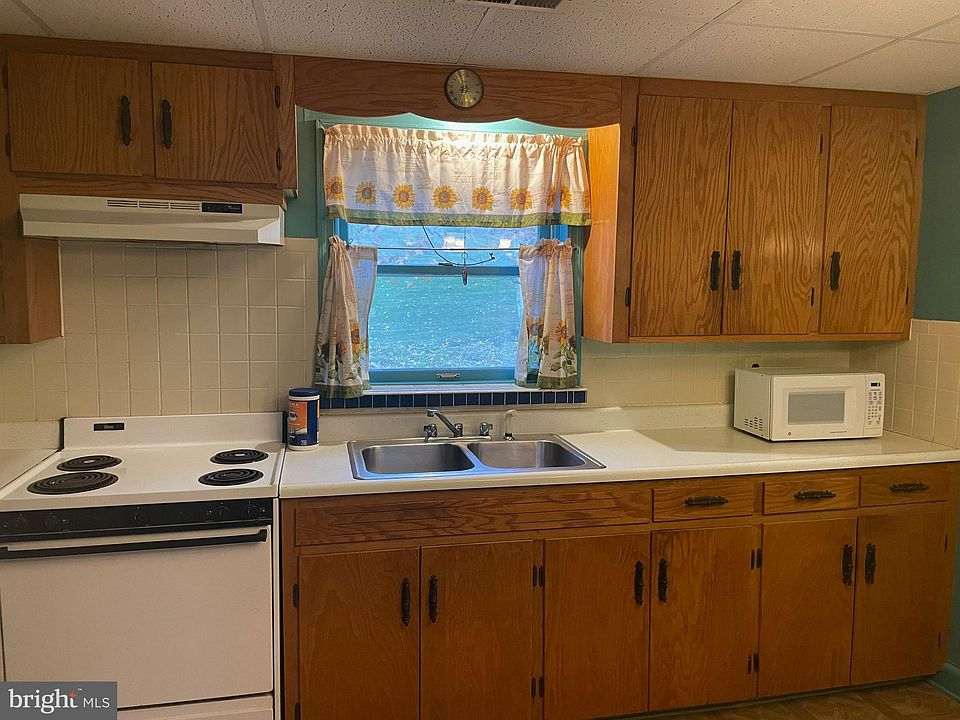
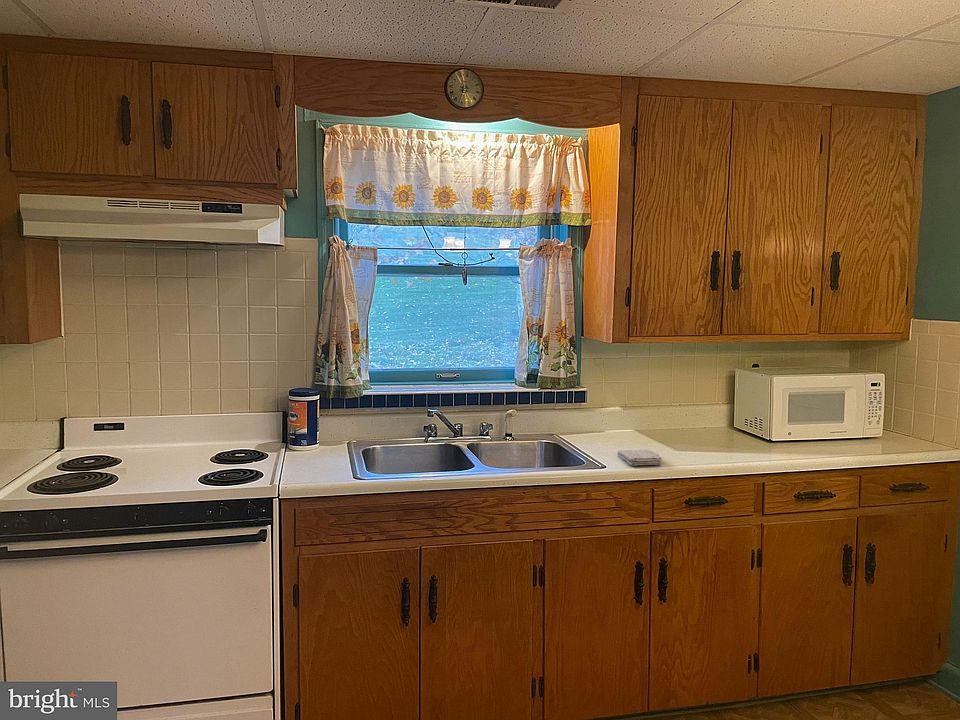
+ washcloth (639, 456)
